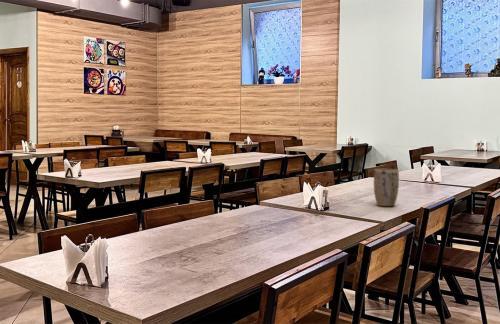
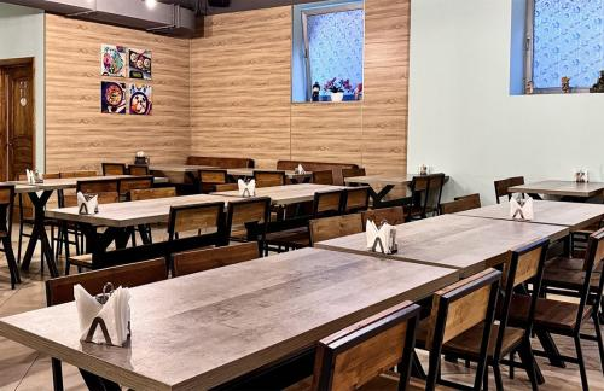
- plant pot (386, 187)
